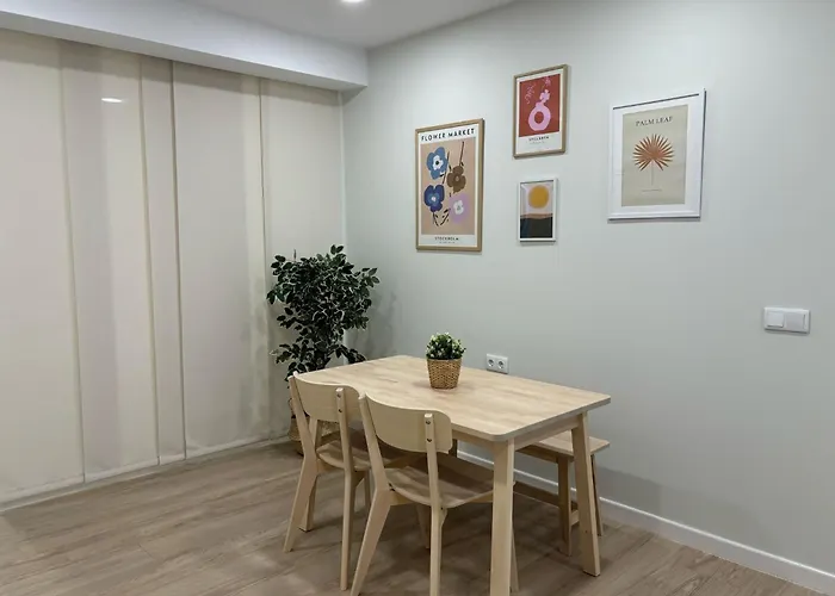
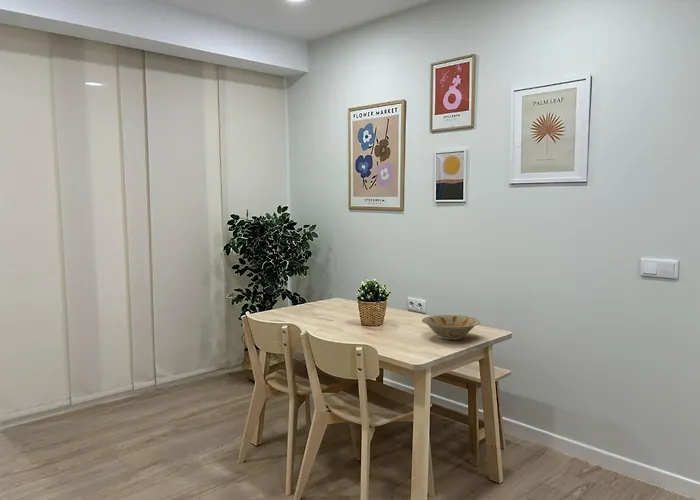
+ bowl (450, 328)
